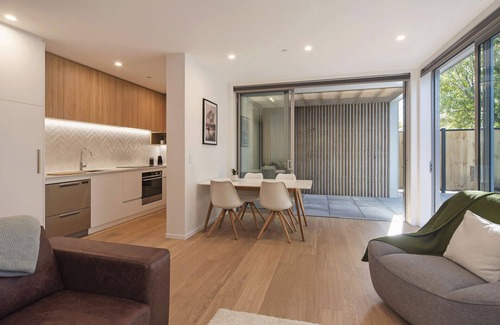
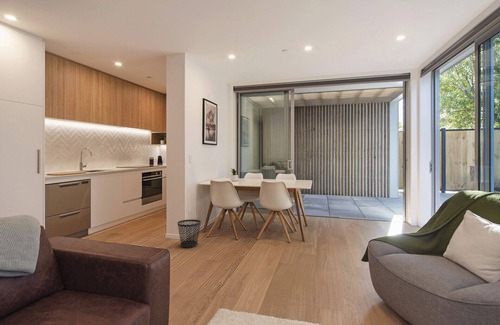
+ wastebasket (188, 233)
